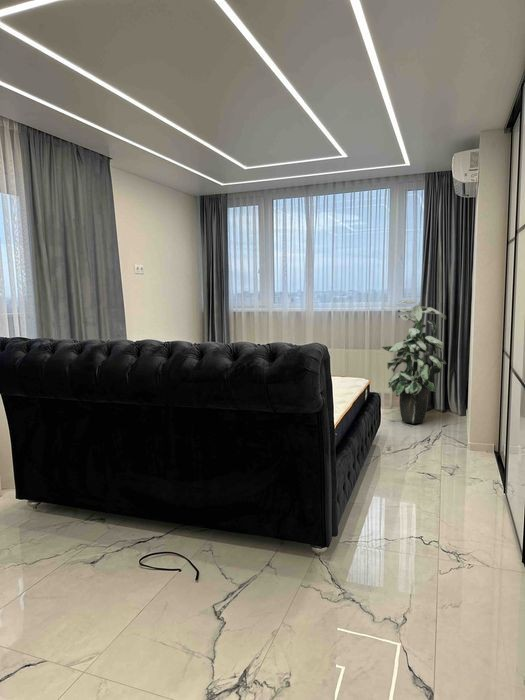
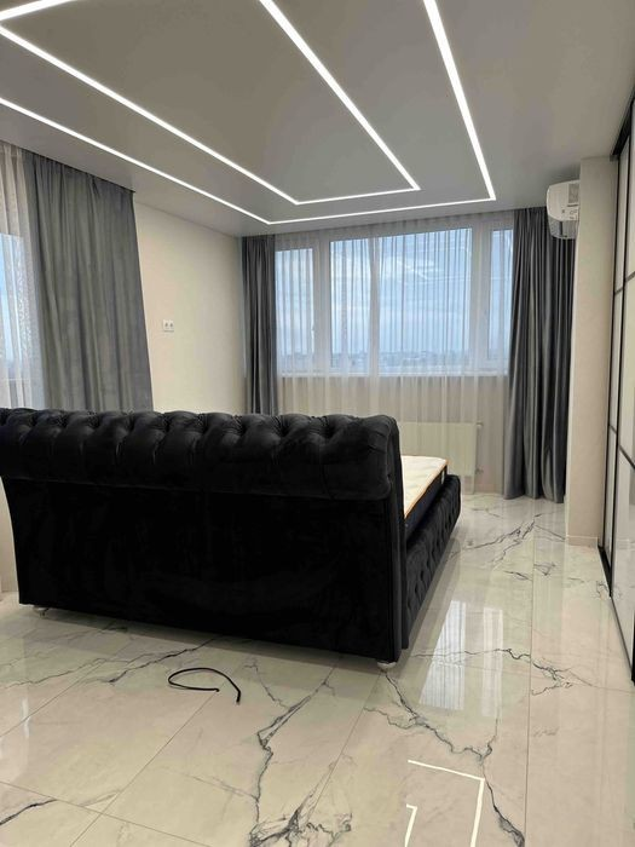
- indoor plant (413, 362)
